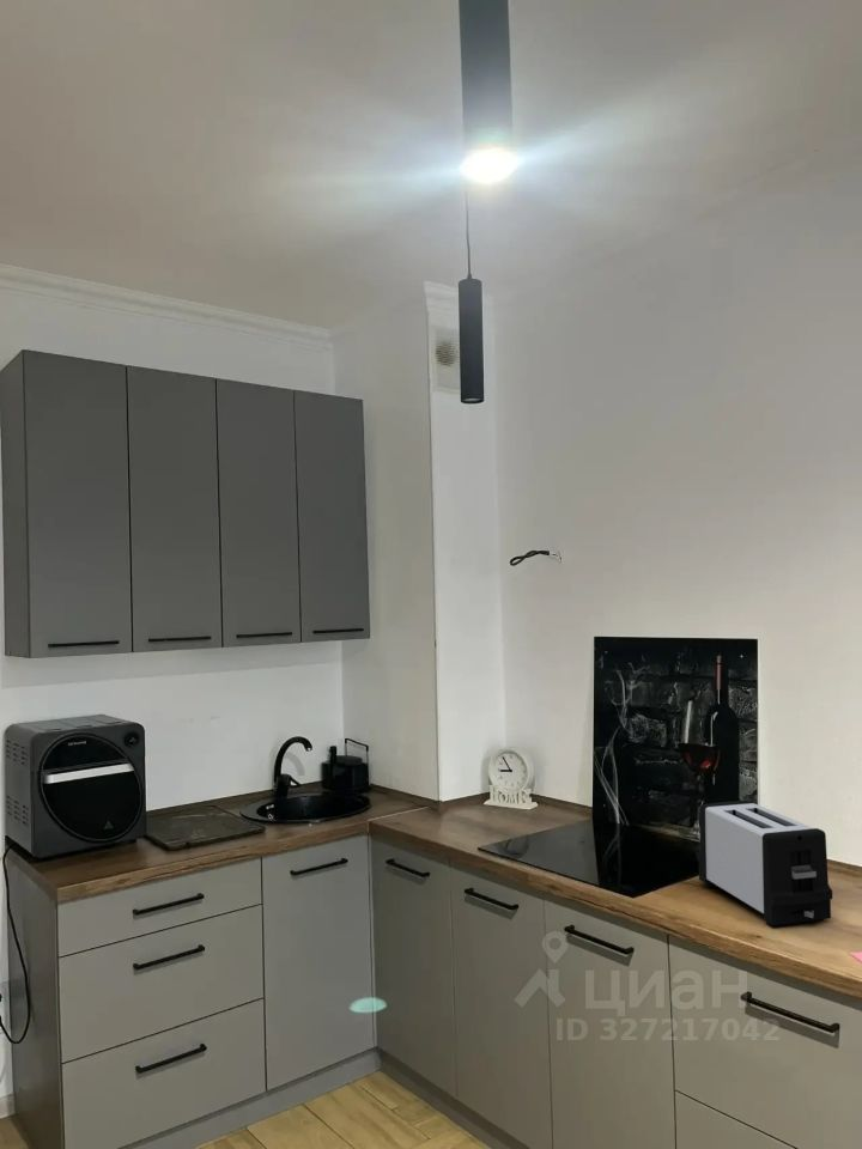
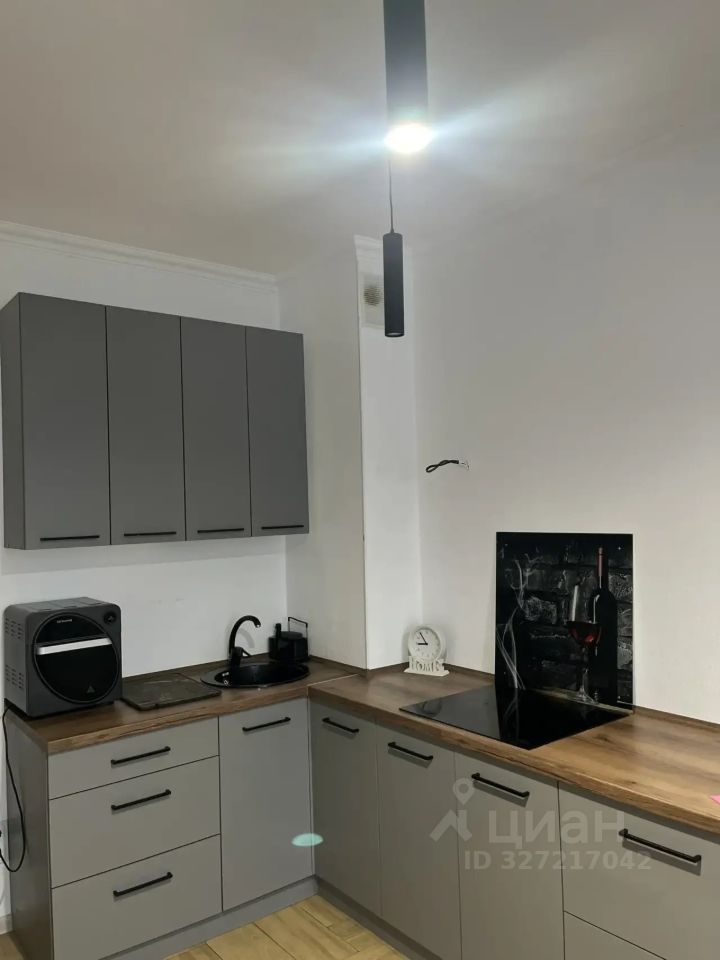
- toaster (760, 859)
